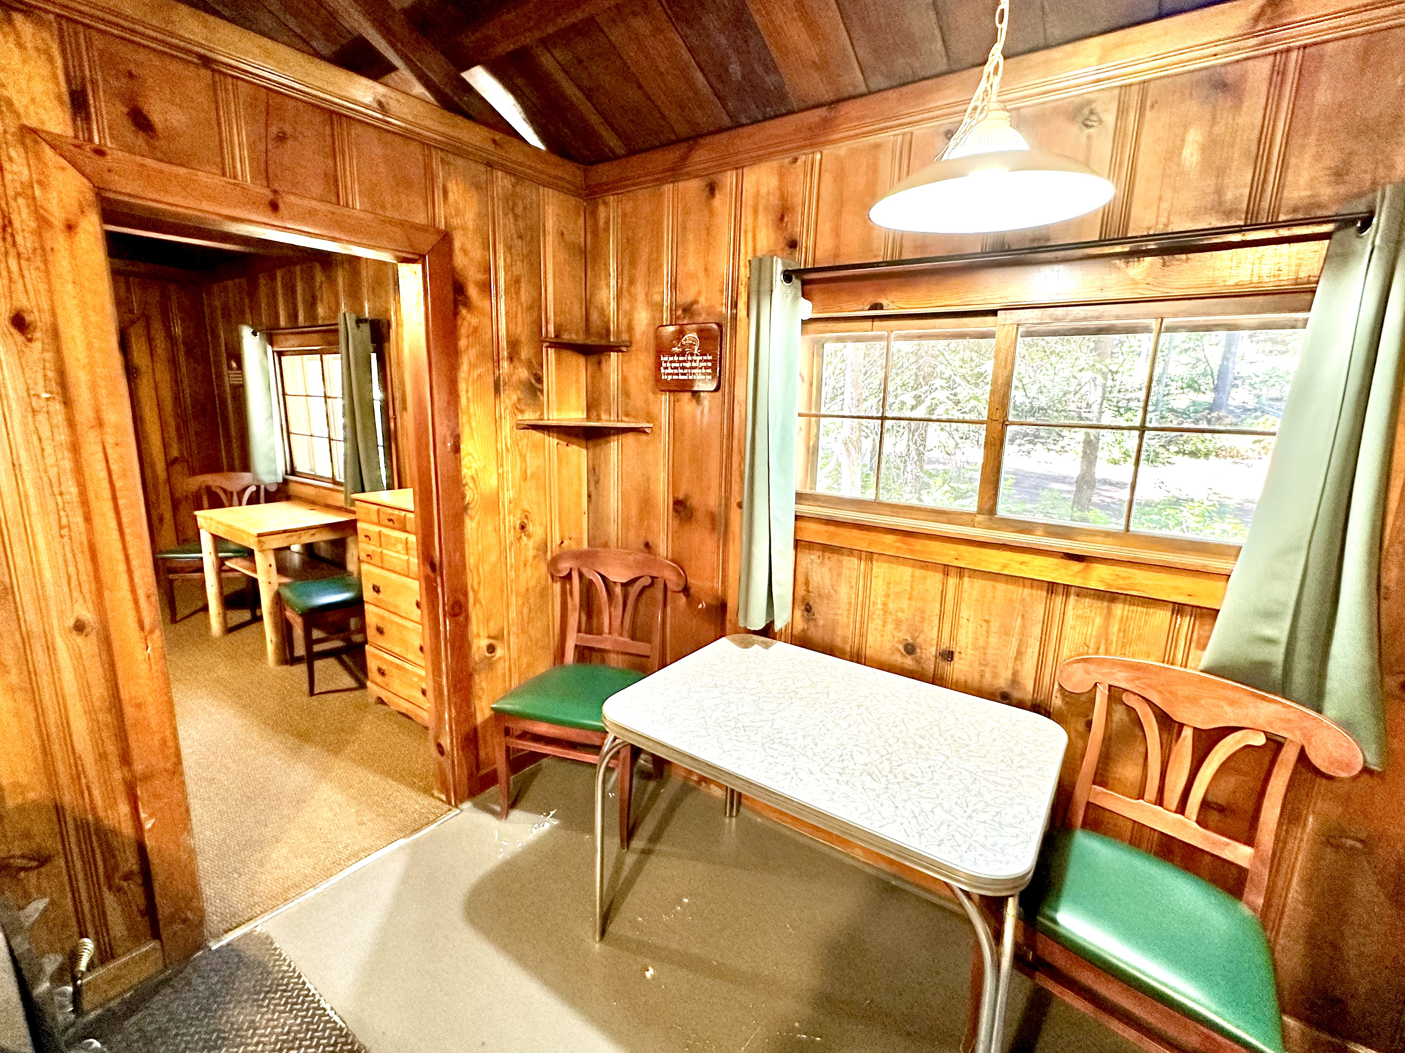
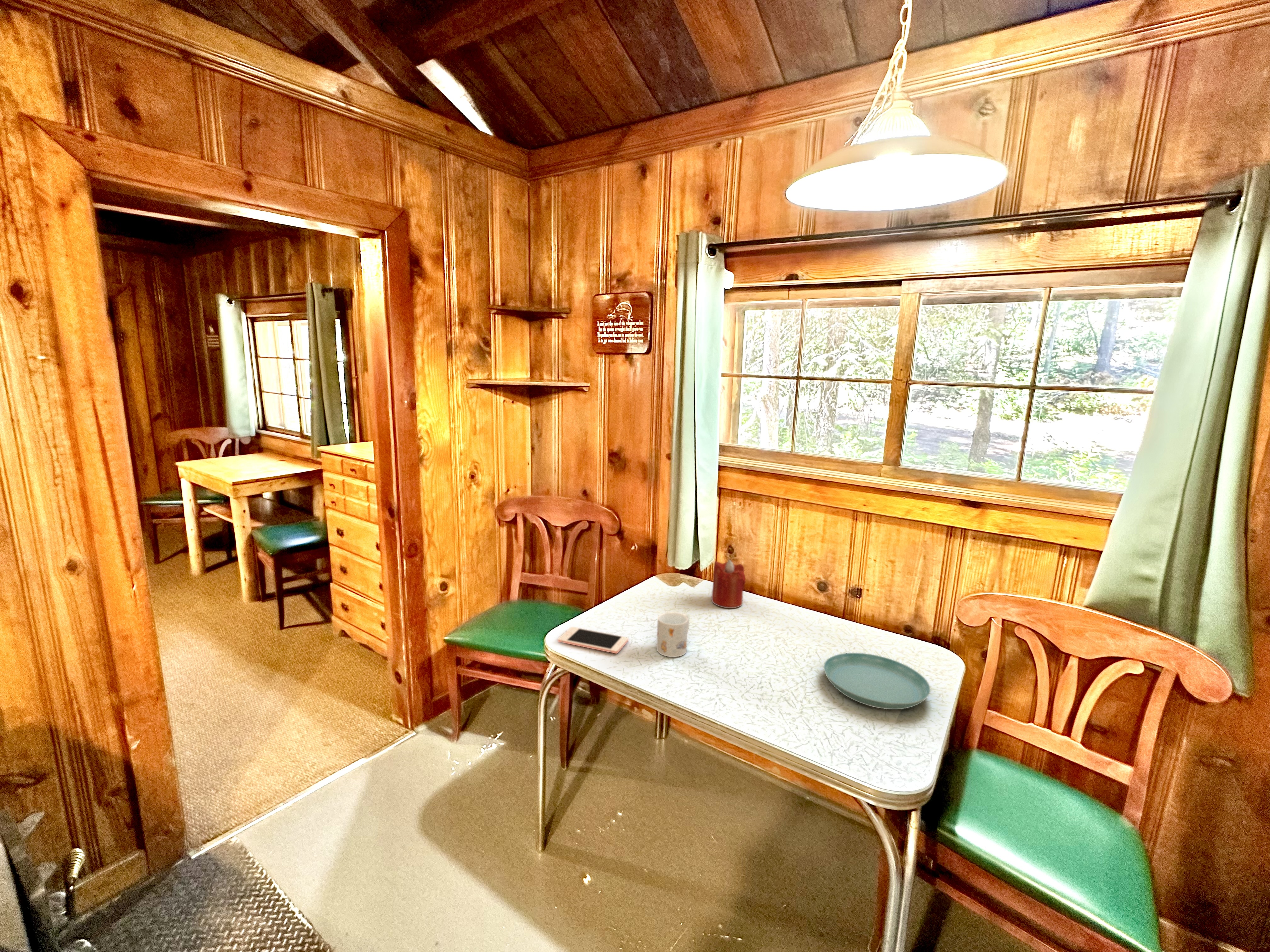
+ candle (728, 581)
+ saucer (875, 682)
+ mug (676, 632)
+ cell phone (593, 640)
